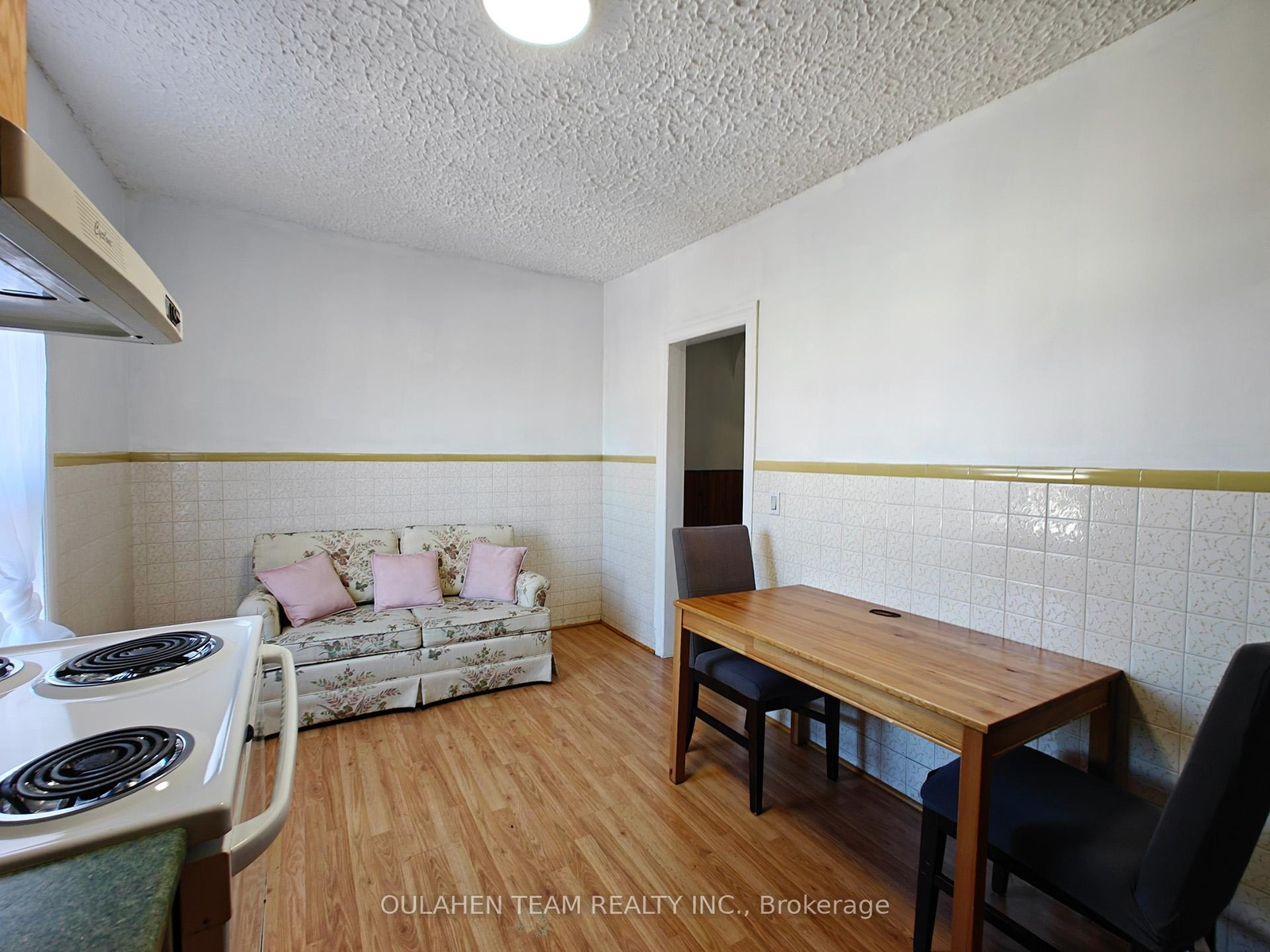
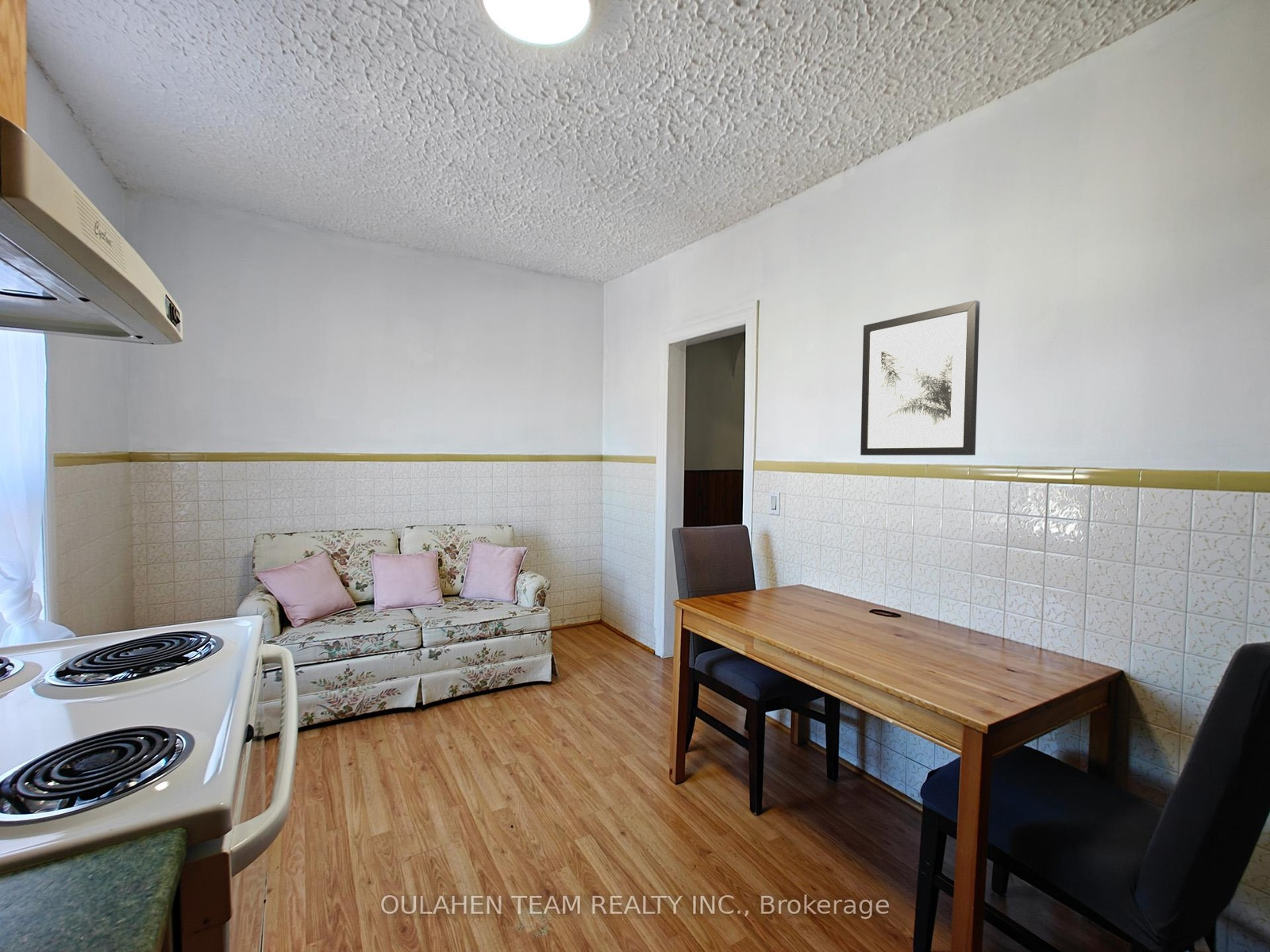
+ wall art (914, 385)
